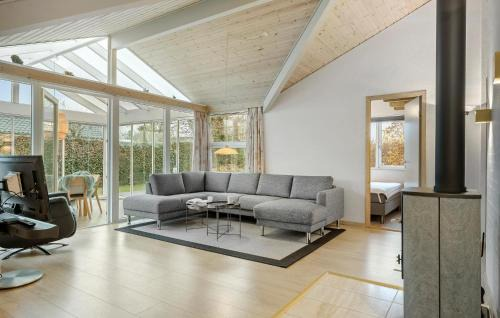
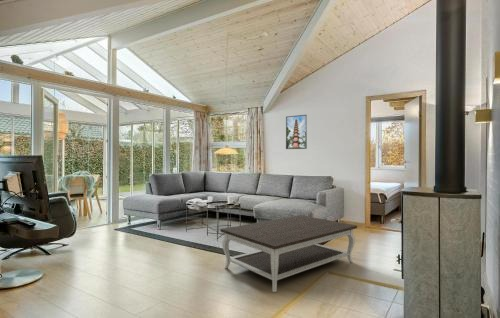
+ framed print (296, 132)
+ coffee table (290, 246)
